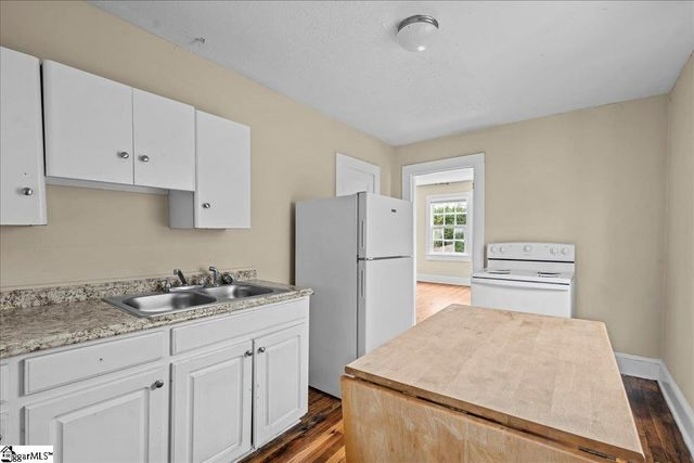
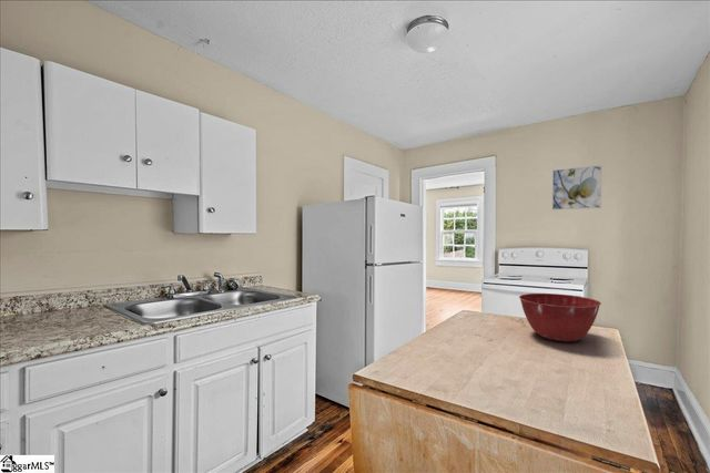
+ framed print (576, 188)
+ mixing bowl (557, 317)
